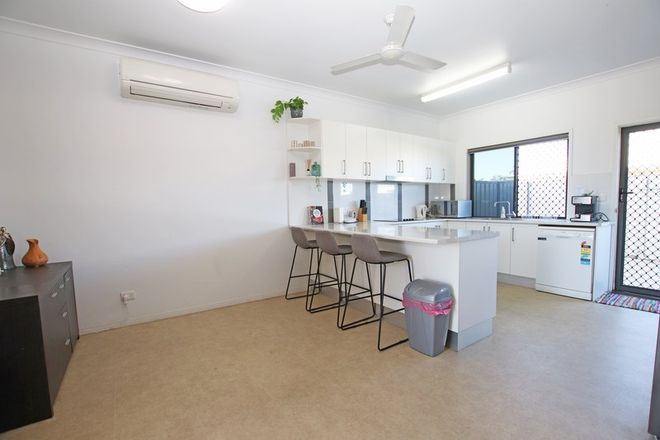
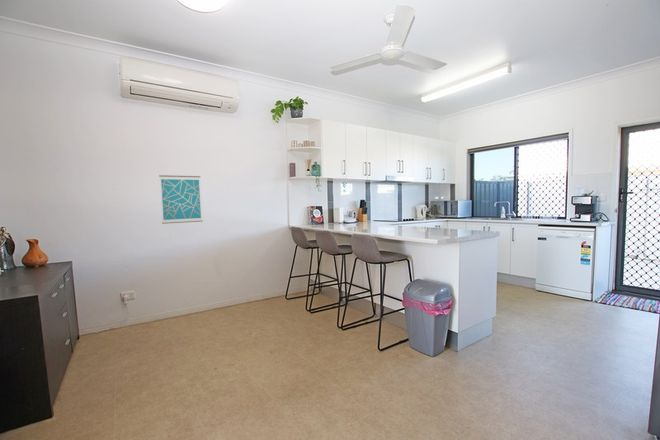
+ wall art (181, 199)
